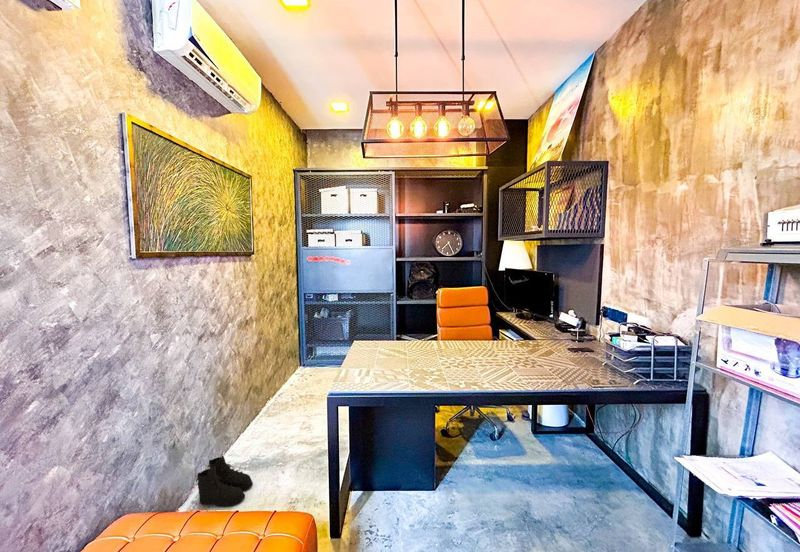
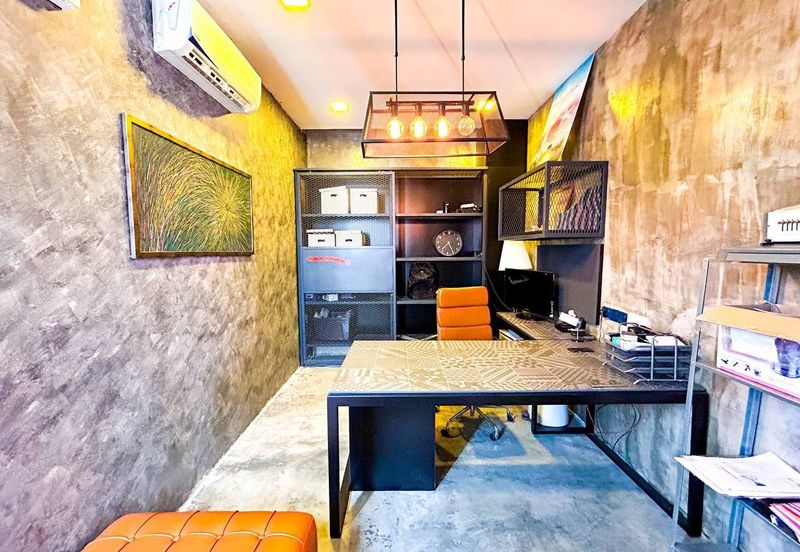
- boots (225, 477)
